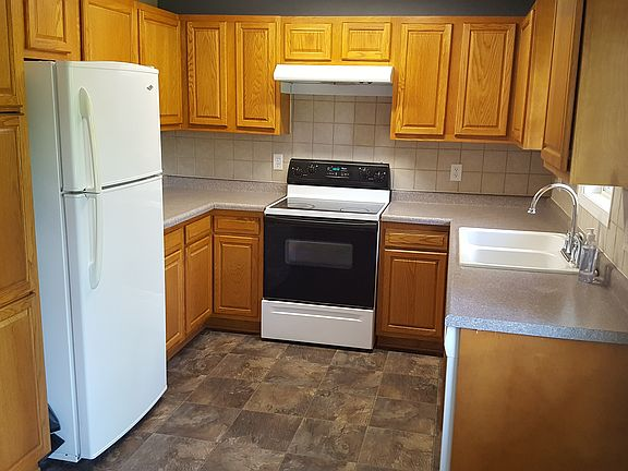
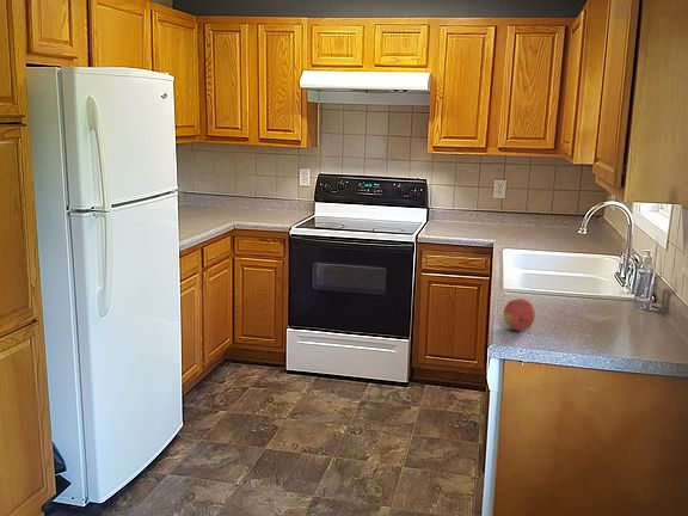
+ fruit (518, 314)
